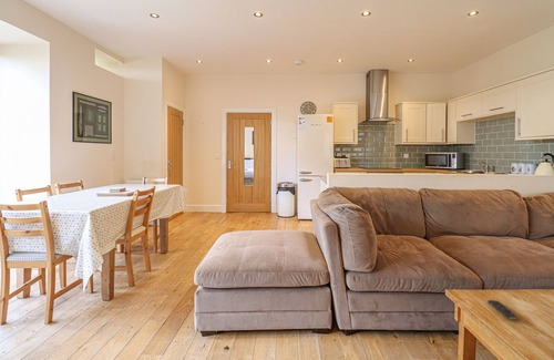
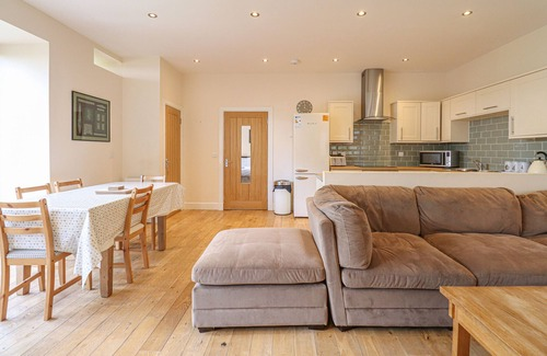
- remote control (502, 309)
